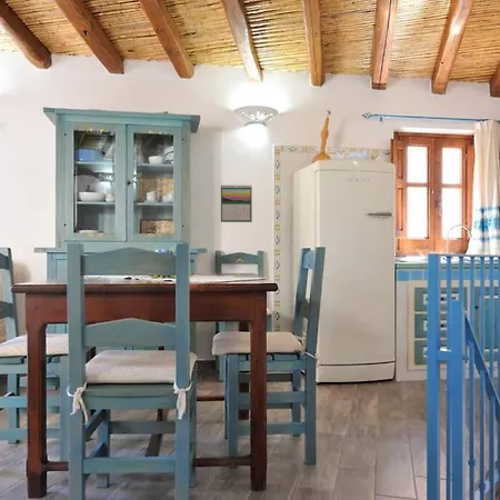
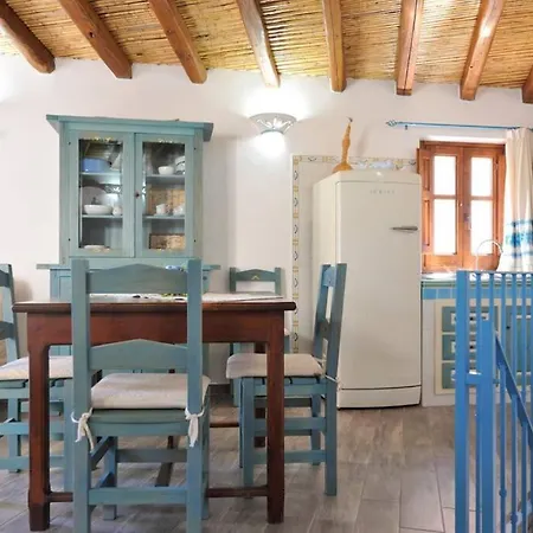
- calendar (236, 202)
